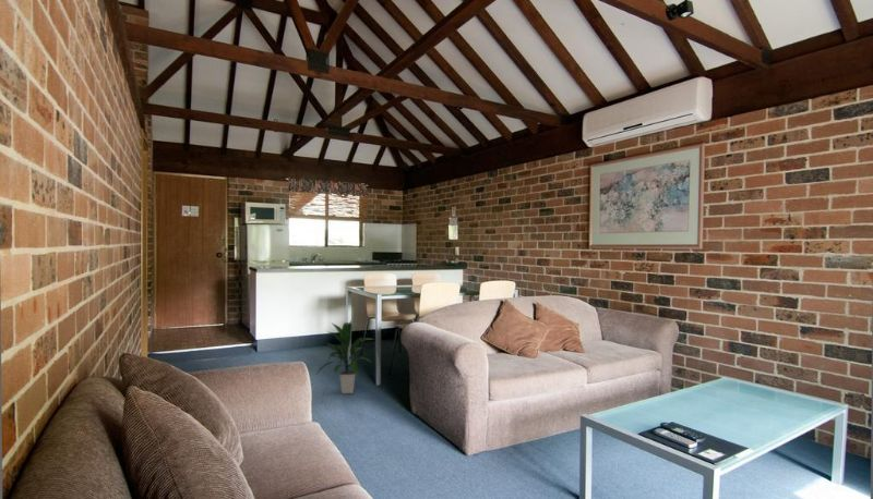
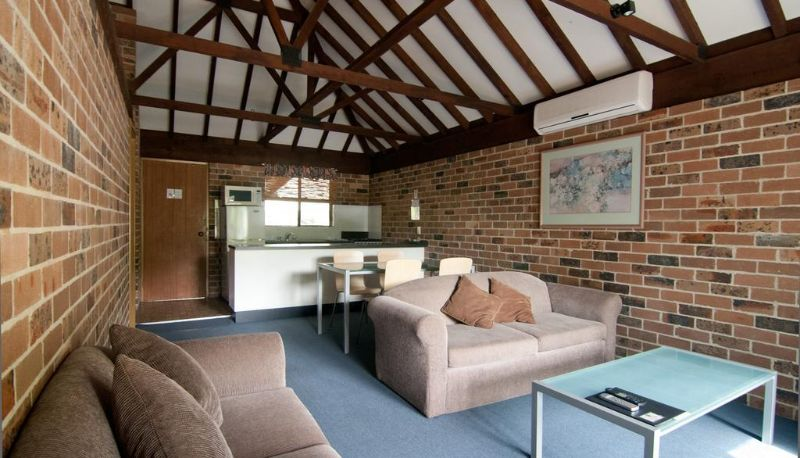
- indoor plant (345, 355)
